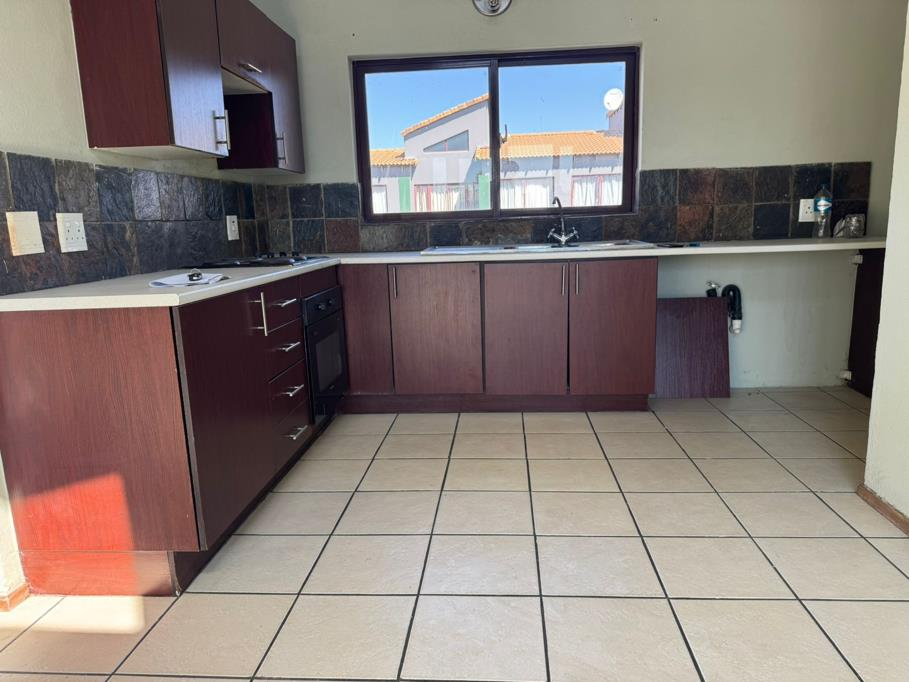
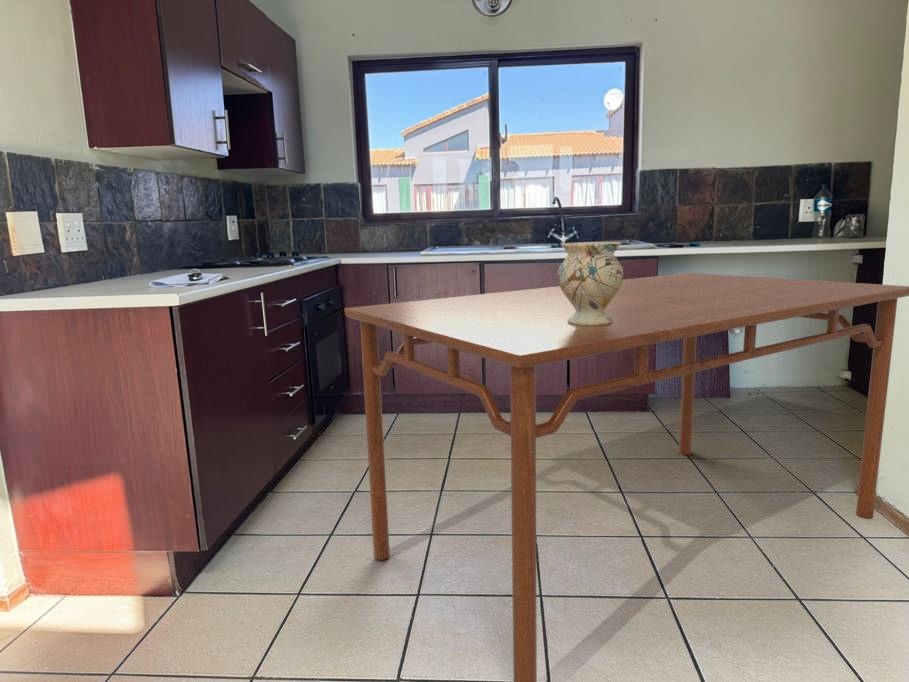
+ dining table (629, 387)
+ vase (590, 282)
